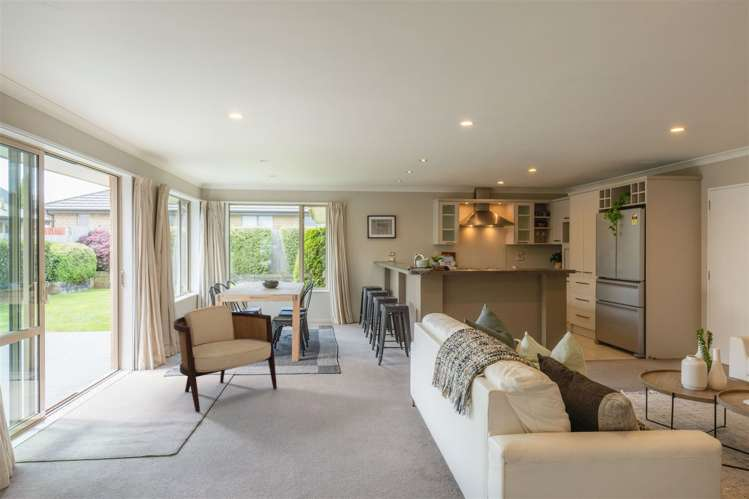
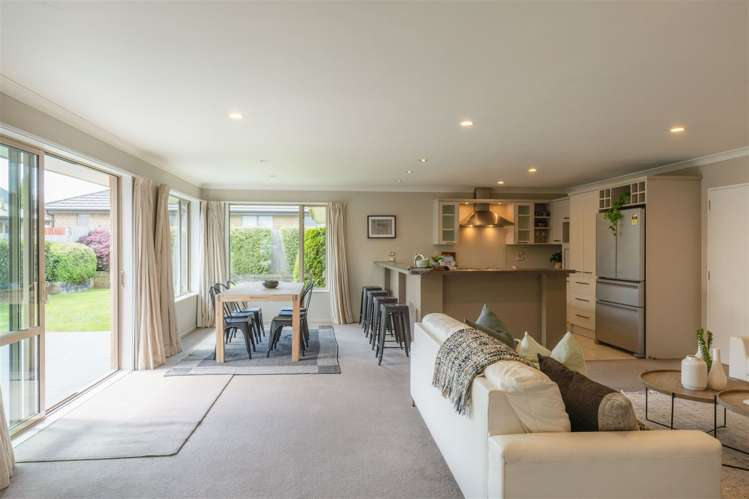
- armchair (222, 351)
